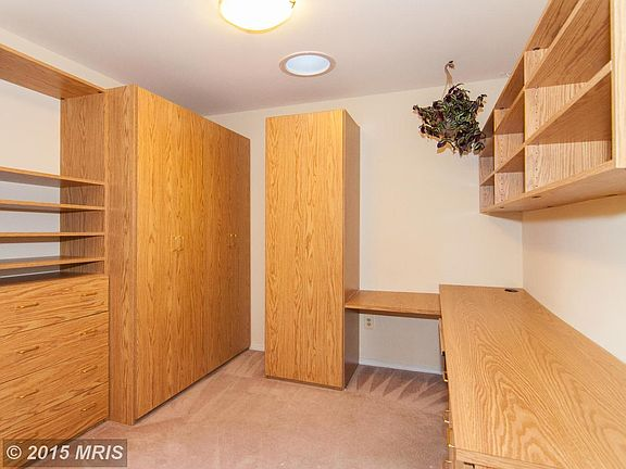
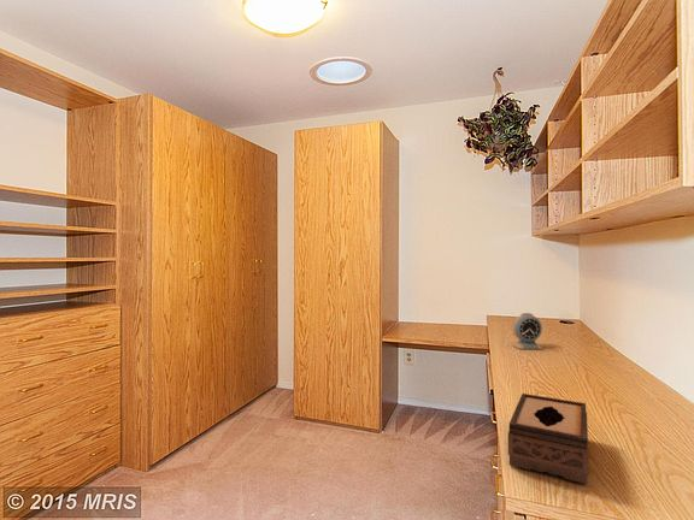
+ alarm clock (527, 330)
+ tissue box (549, 432)
